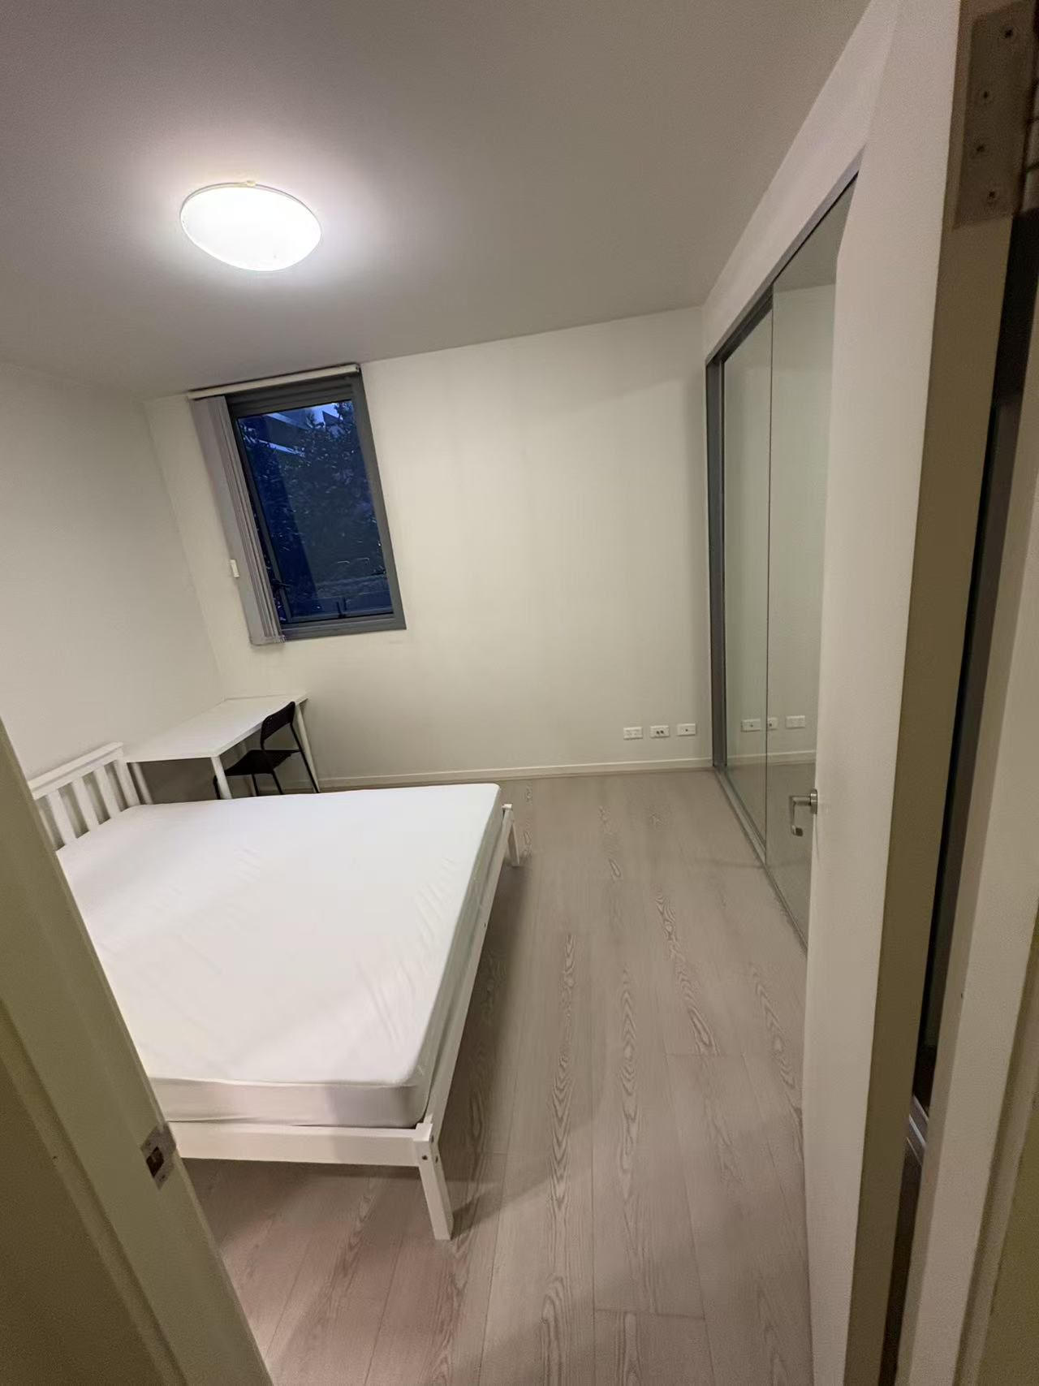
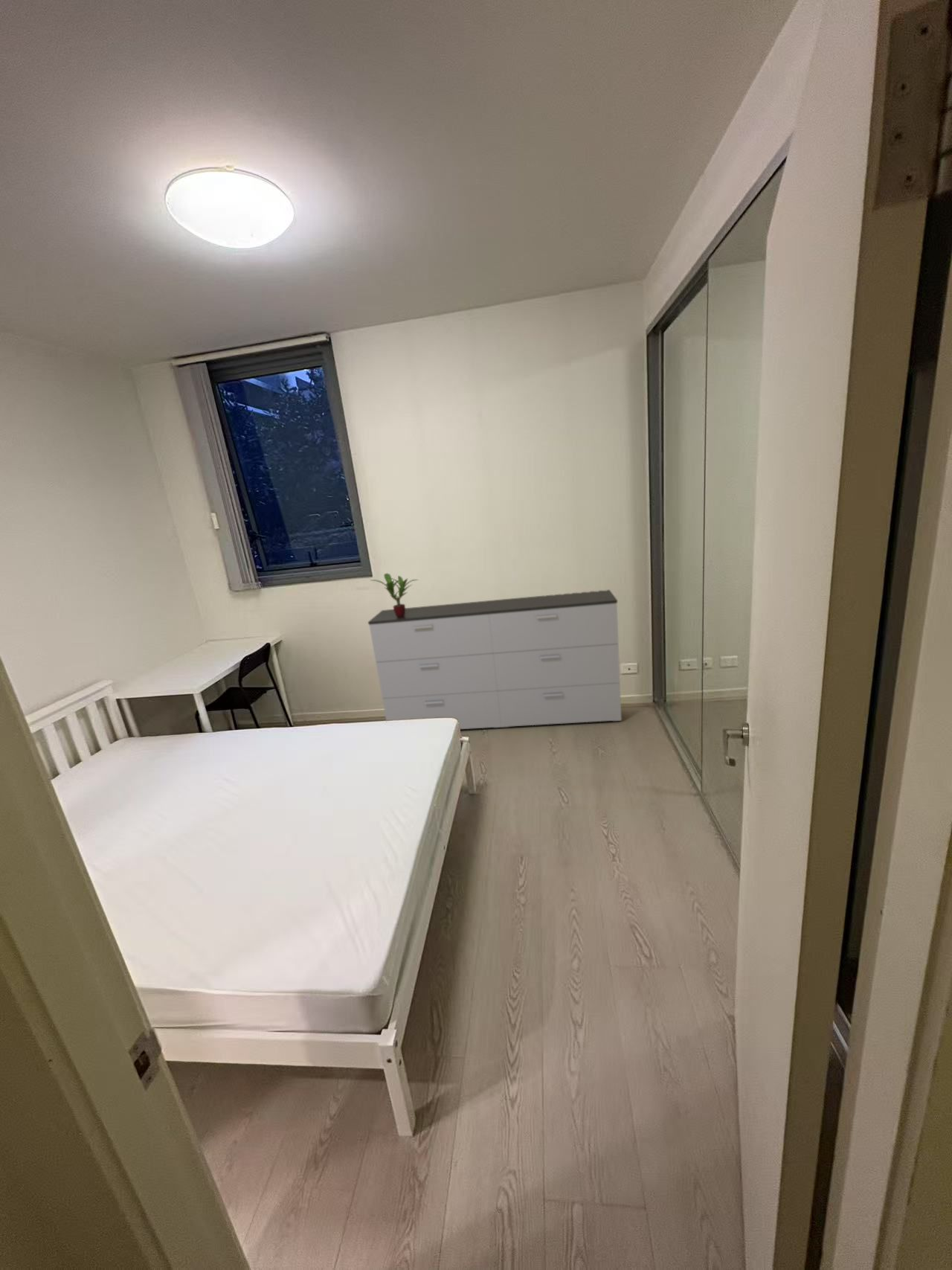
+ dresser (497, 664)
+ potted plant (396, 595)
